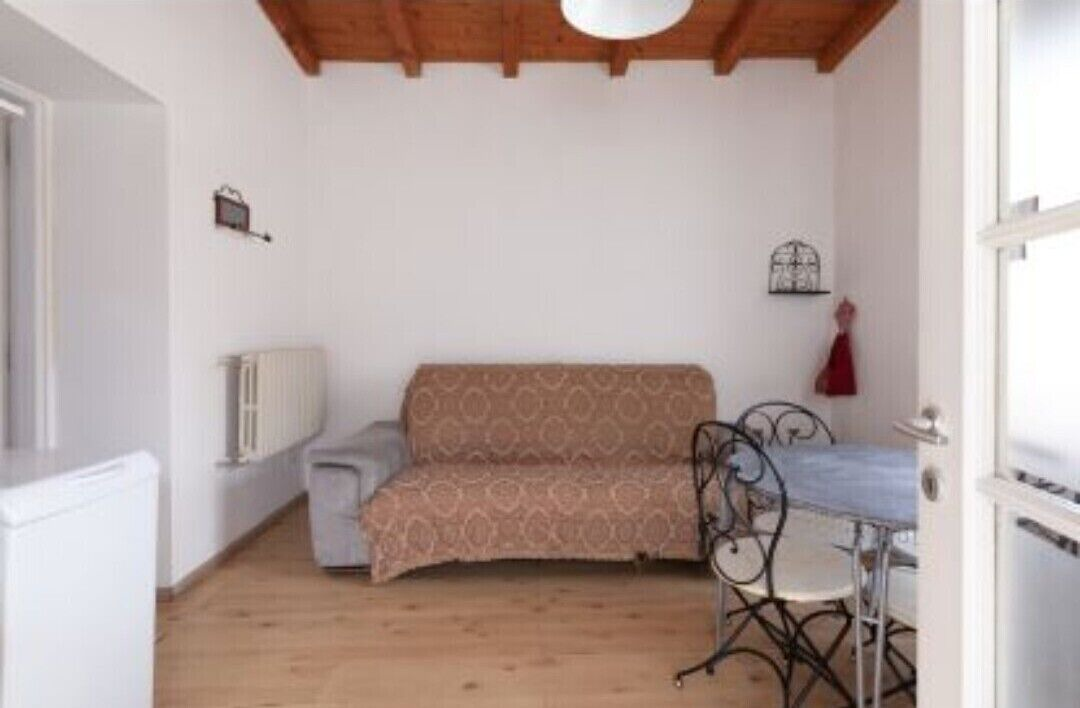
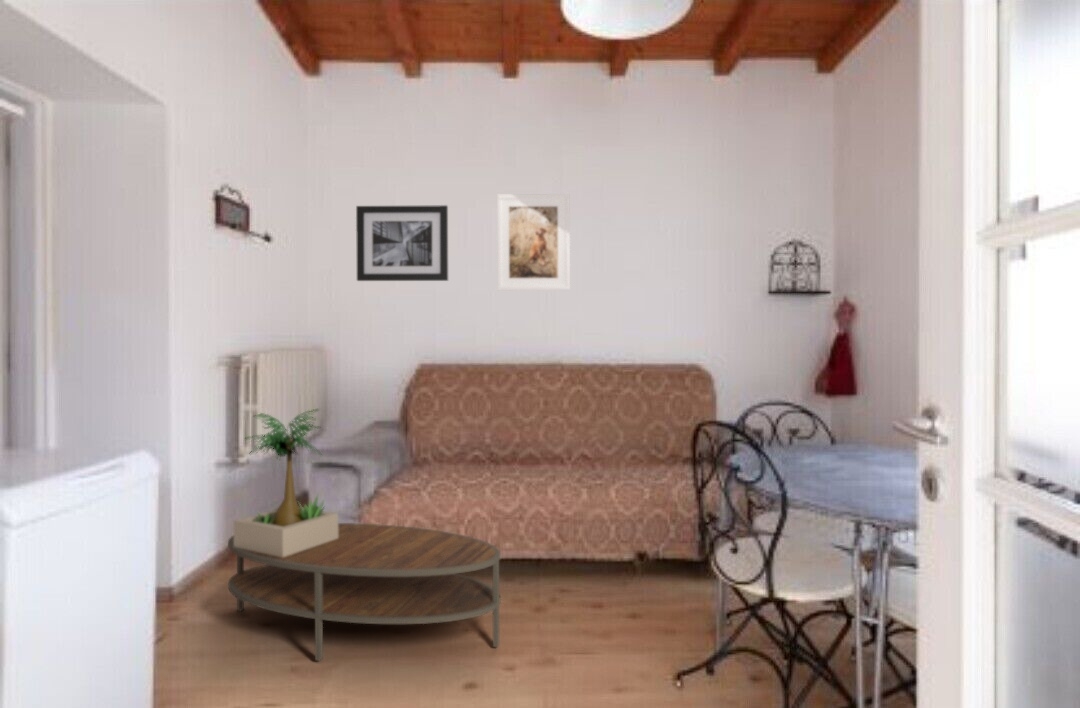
+ potted plant (292, 474)
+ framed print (533, 242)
+ wall art (402, 243)
+ coffee table (360, 586)
